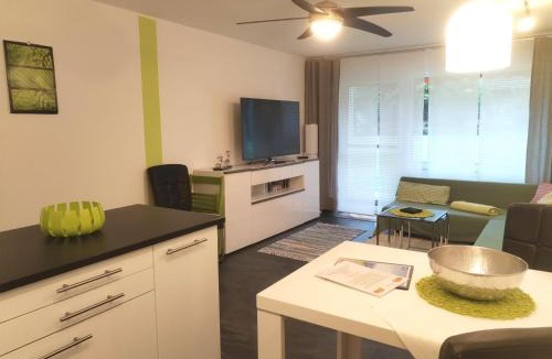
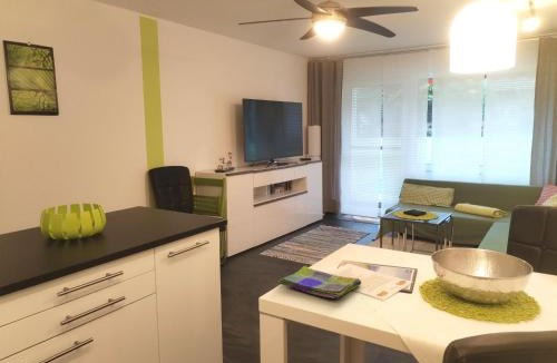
+ dish towel (320, 281)
